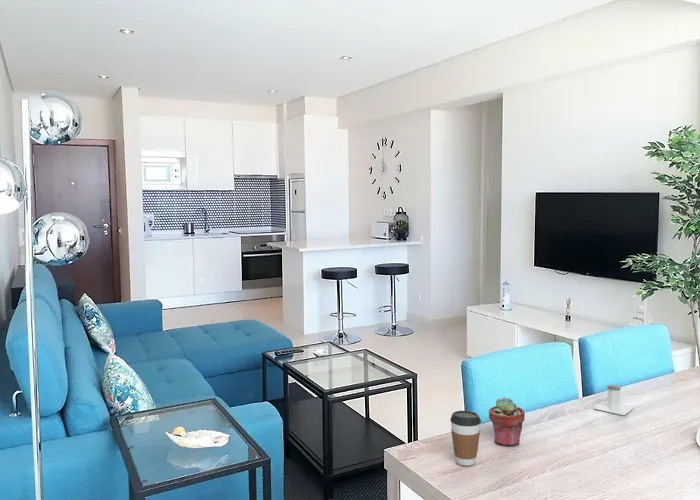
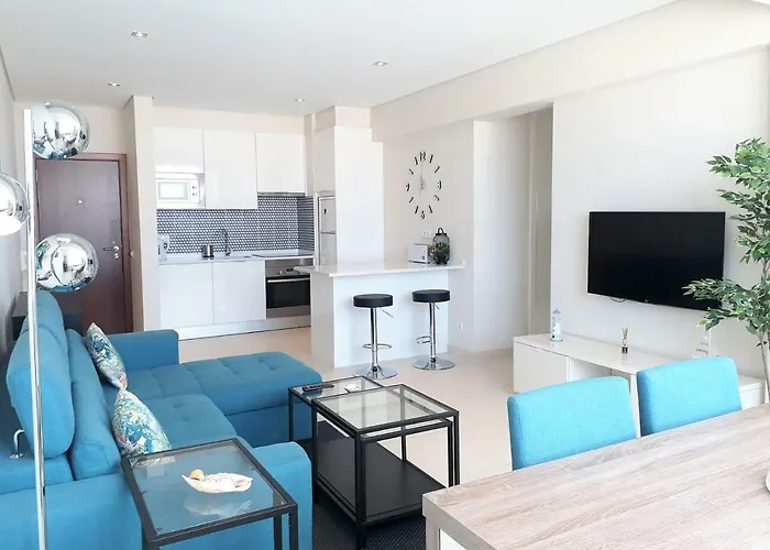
- salt shaker (613, 397)
- potted succulent (506, 419)
- coffee cup (465, 437)
